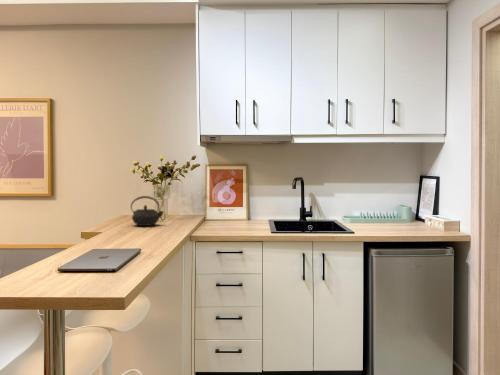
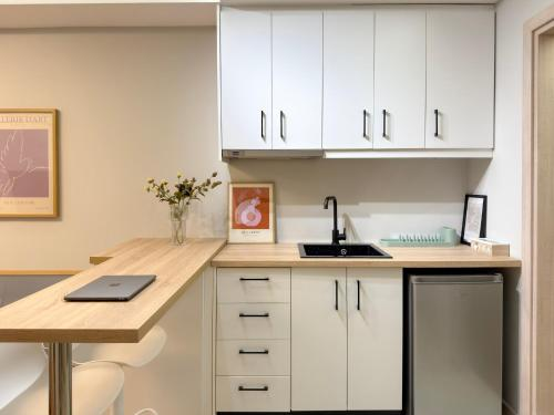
- kettle (147, 210)
